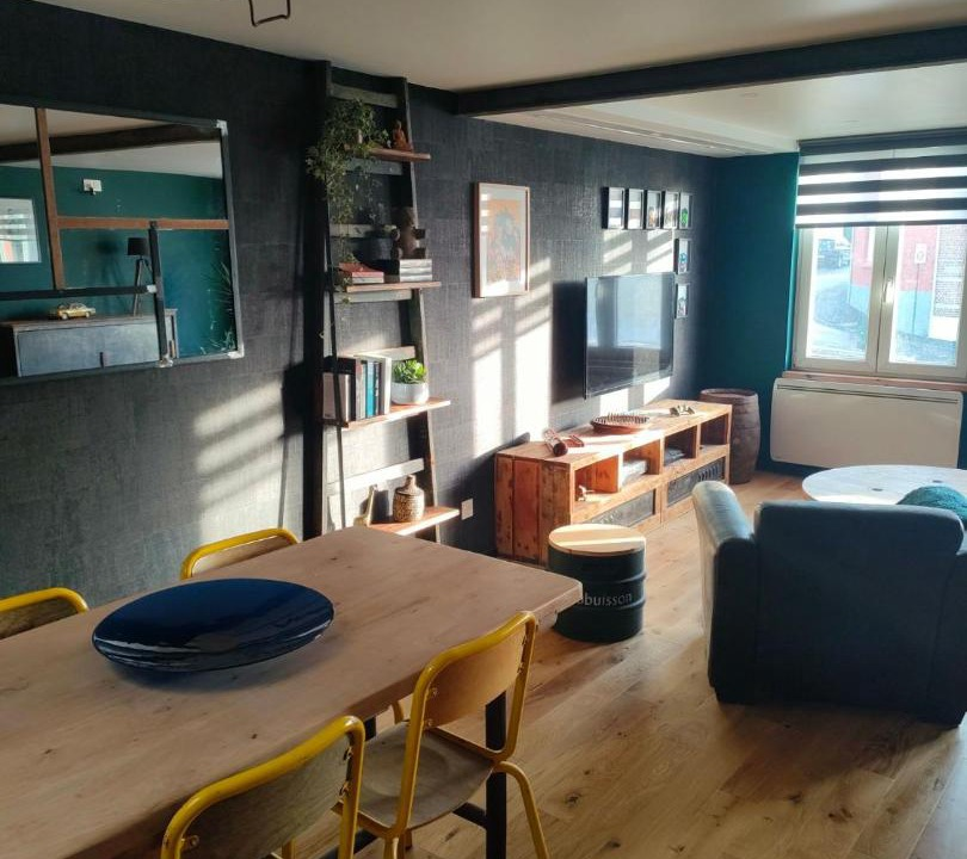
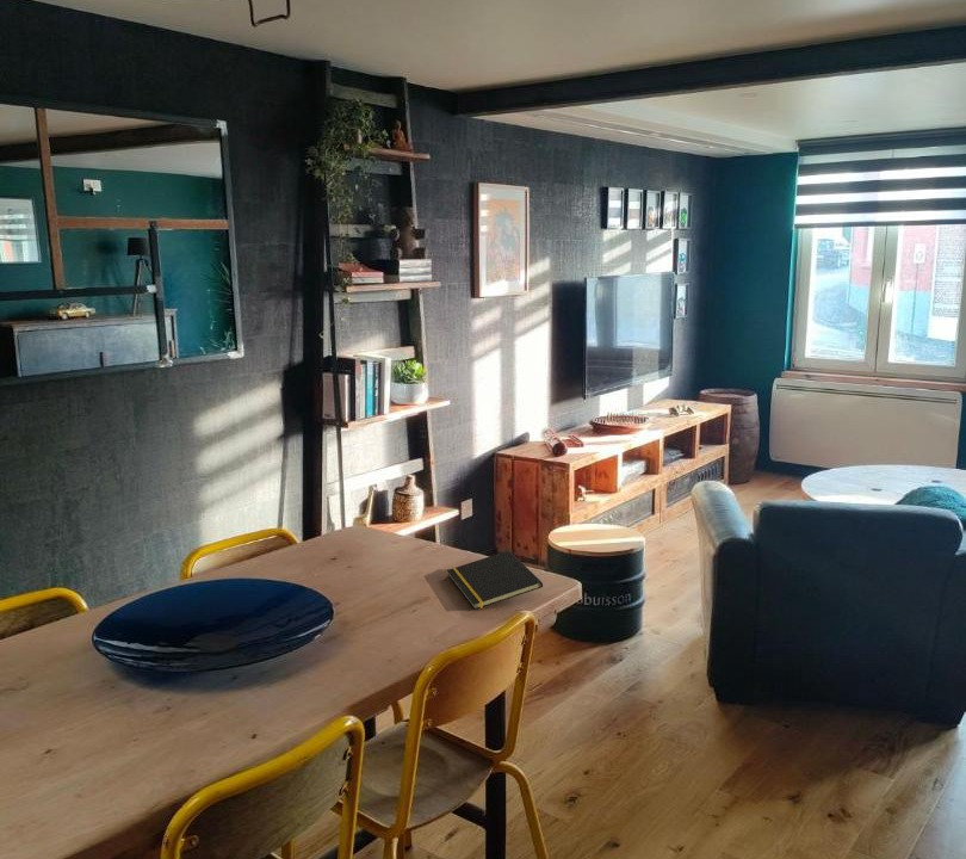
+ notepad (493, 577)
